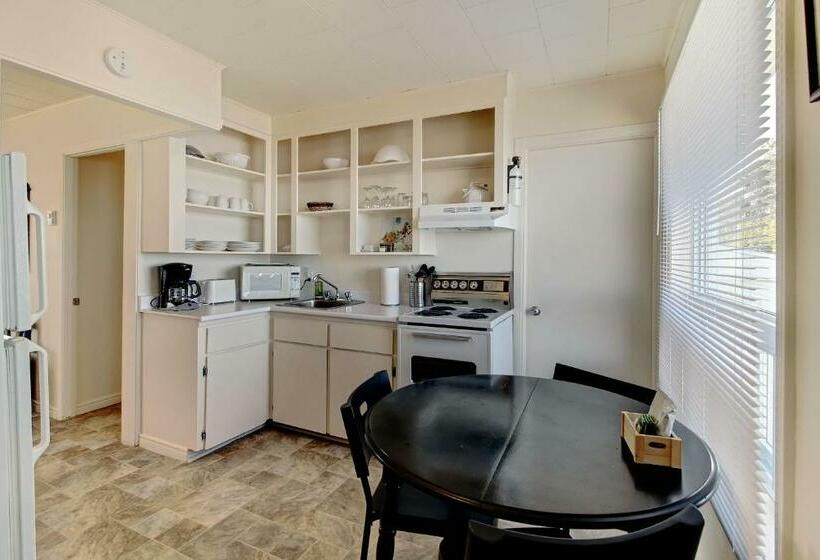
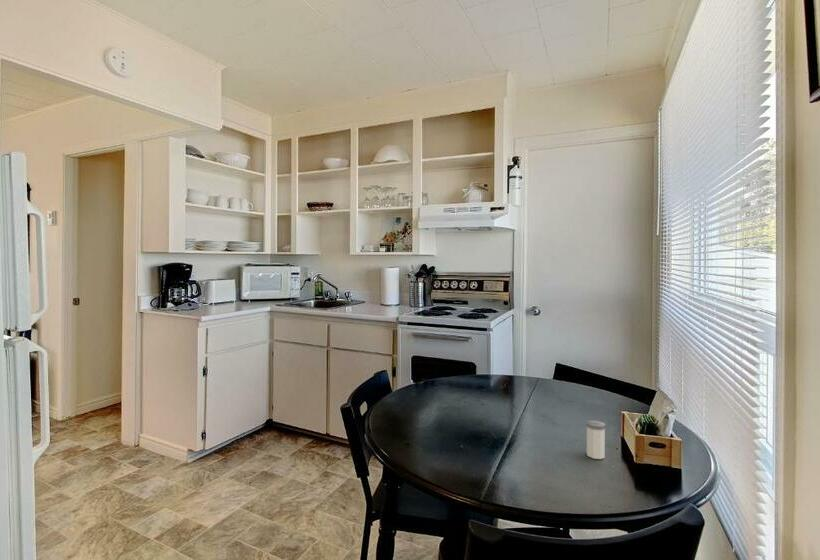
+ salt shaker (595, 439)
